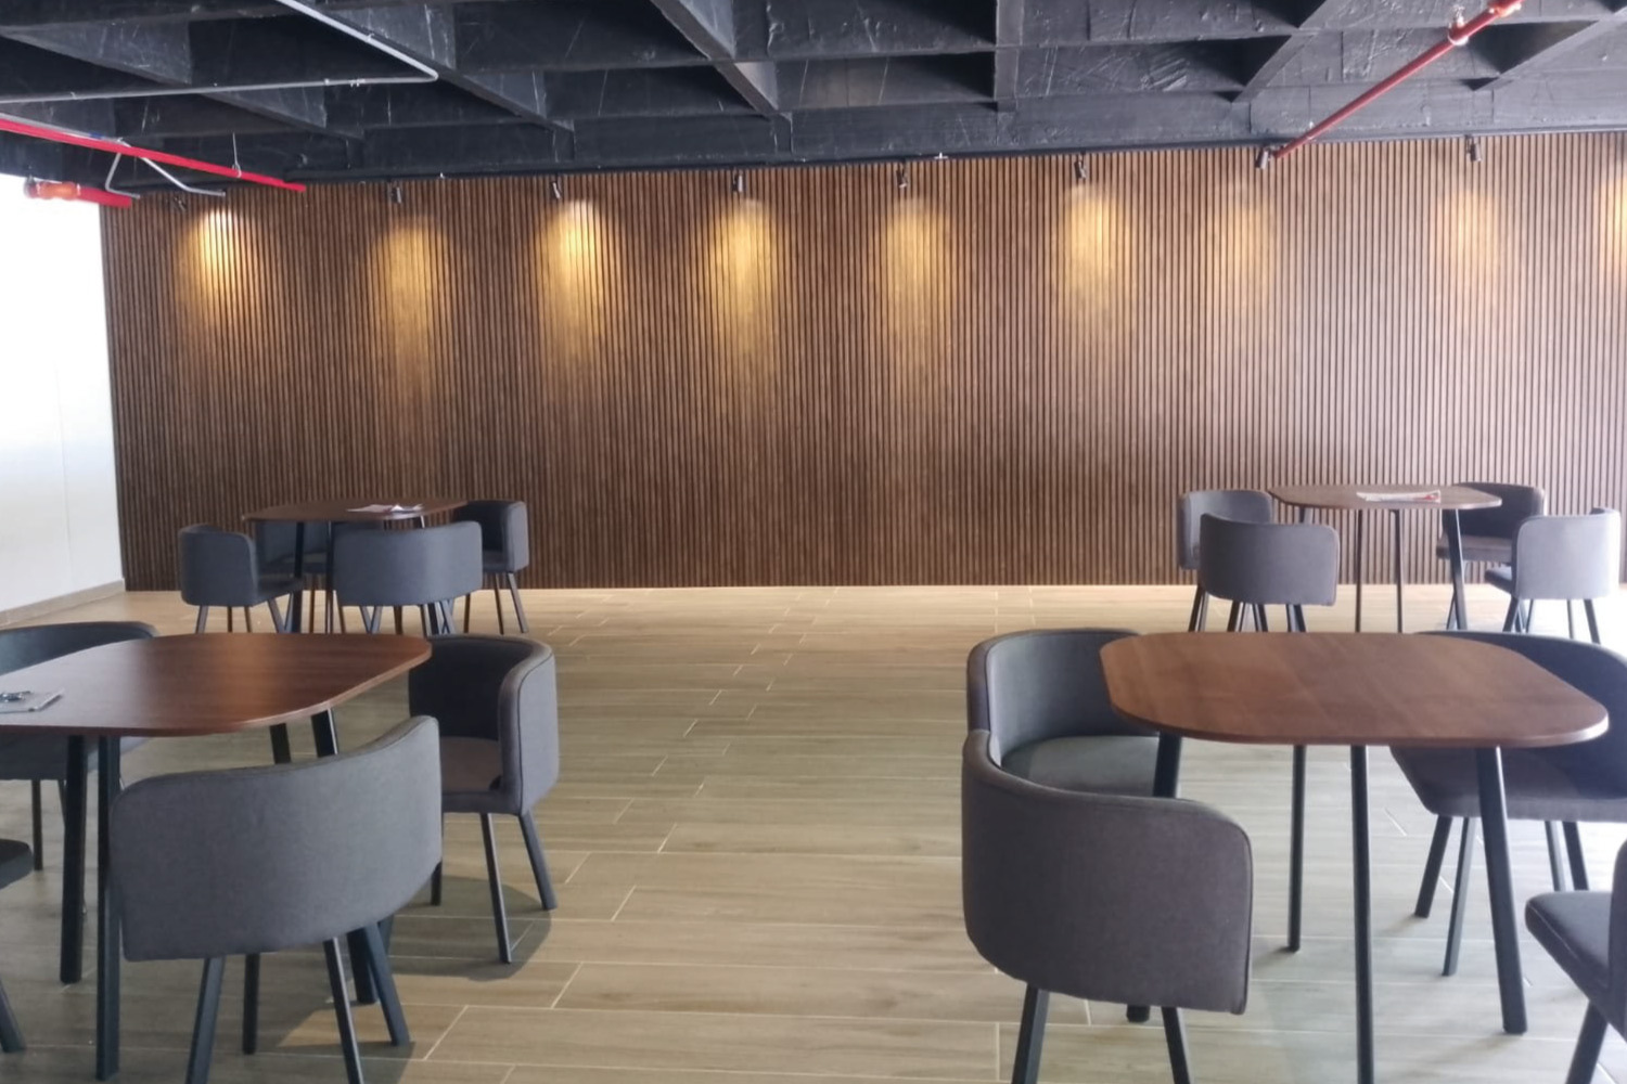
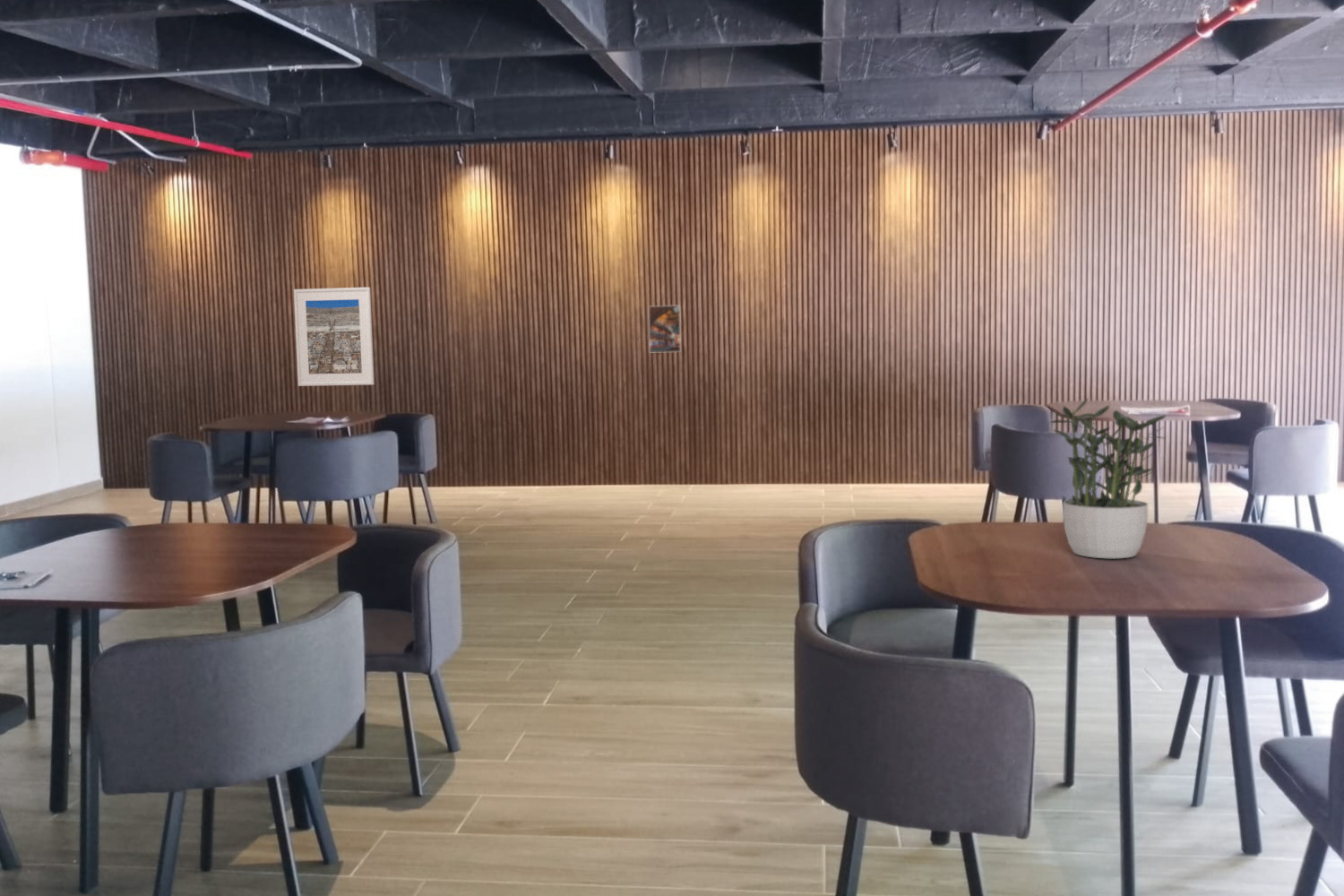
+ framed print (664, 329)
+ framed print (333, 337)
+ potted plant (1105, 475)
